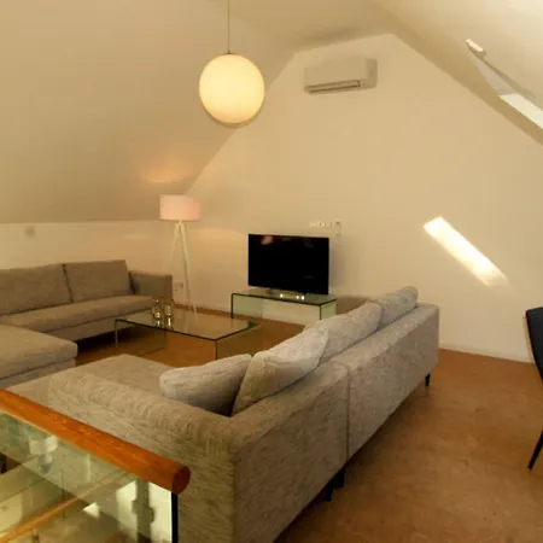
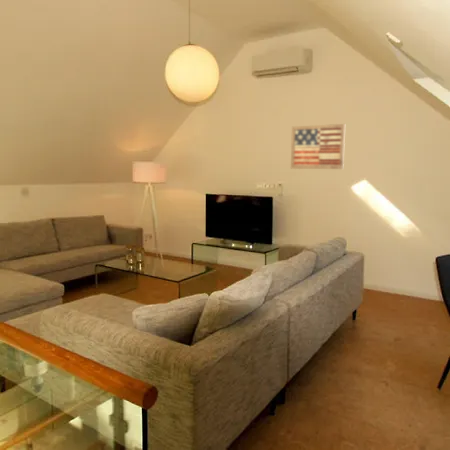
+ wall art (316, 147)
